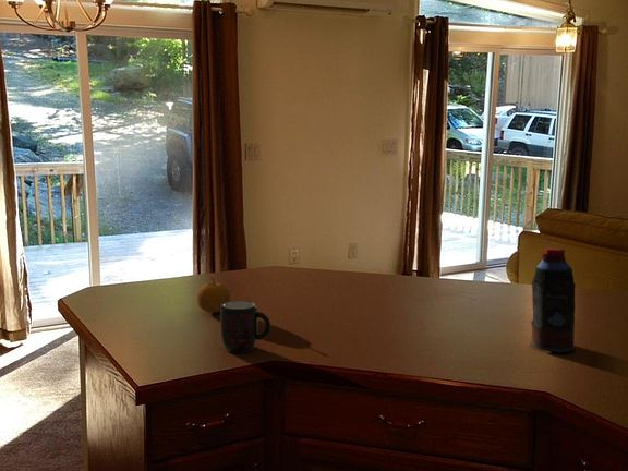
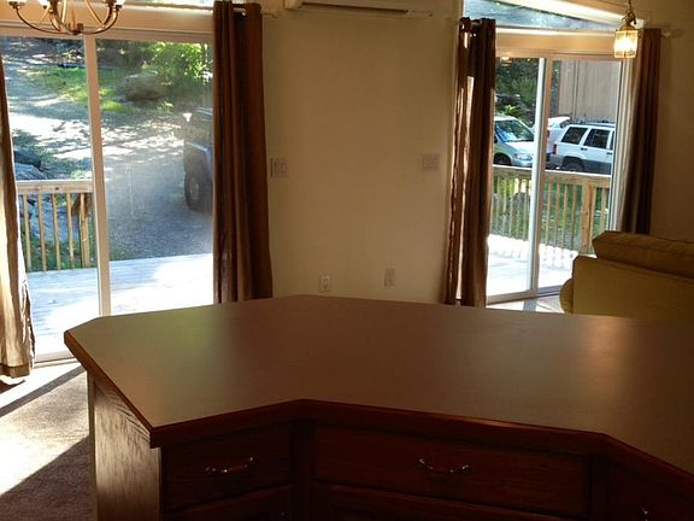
- fruit (214, 293)
- bottle (554, 298)
- mug (245, 326)
